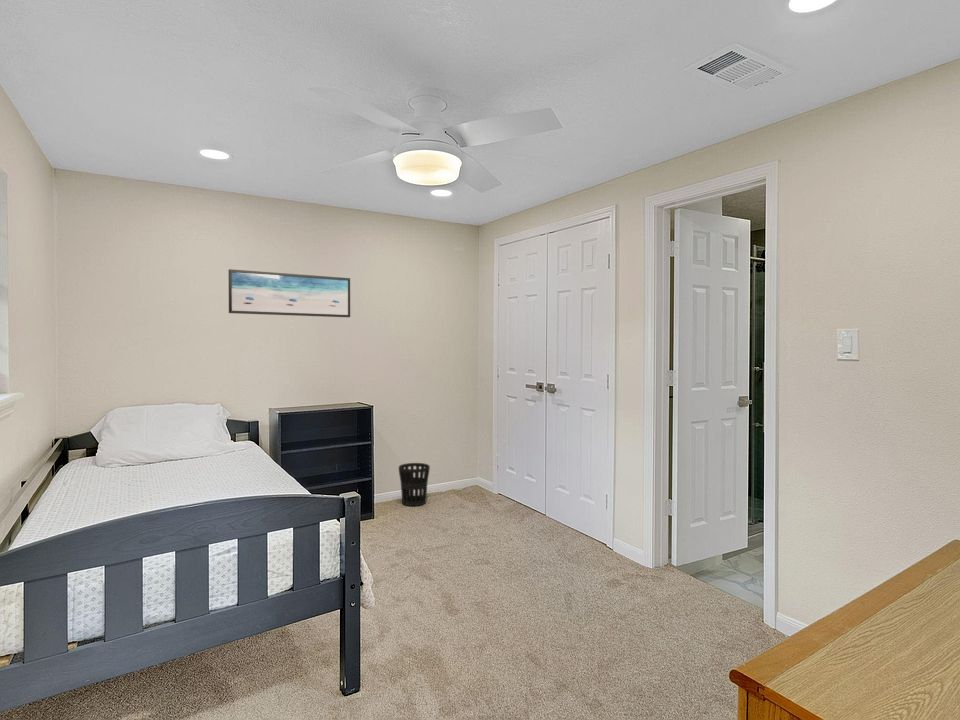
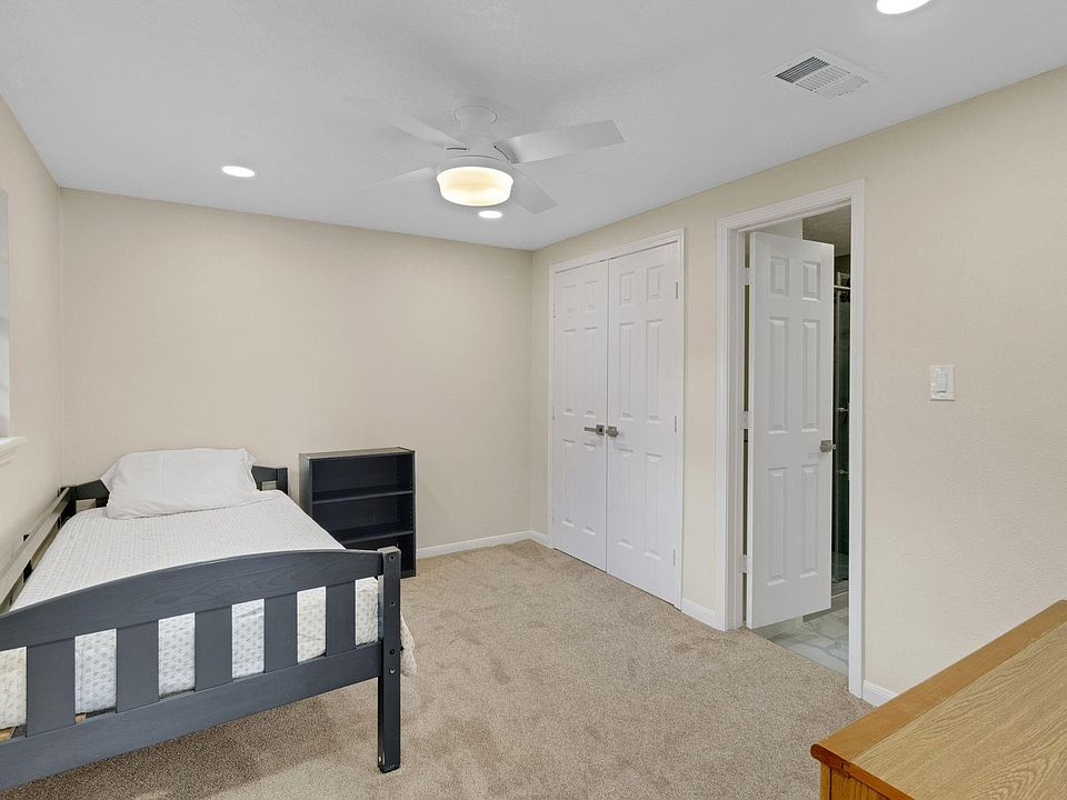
- wastebasket (414, 484)
- wall art (292, 294)
